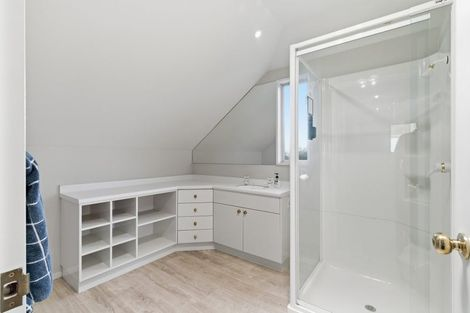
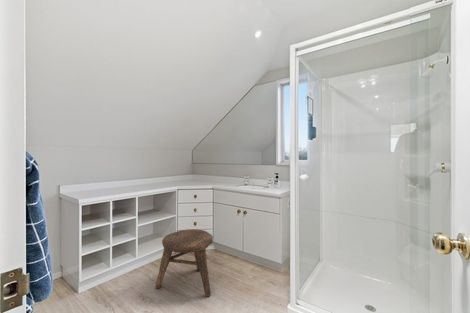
+ stool (189, 261)
